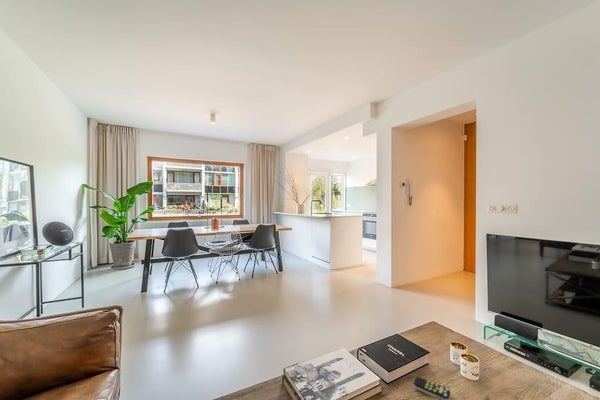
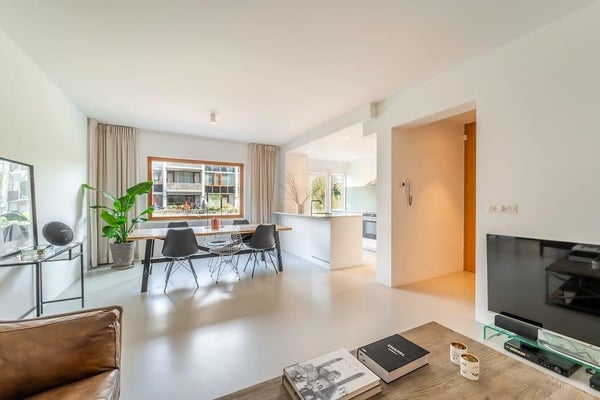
- remote control (431, 388)
